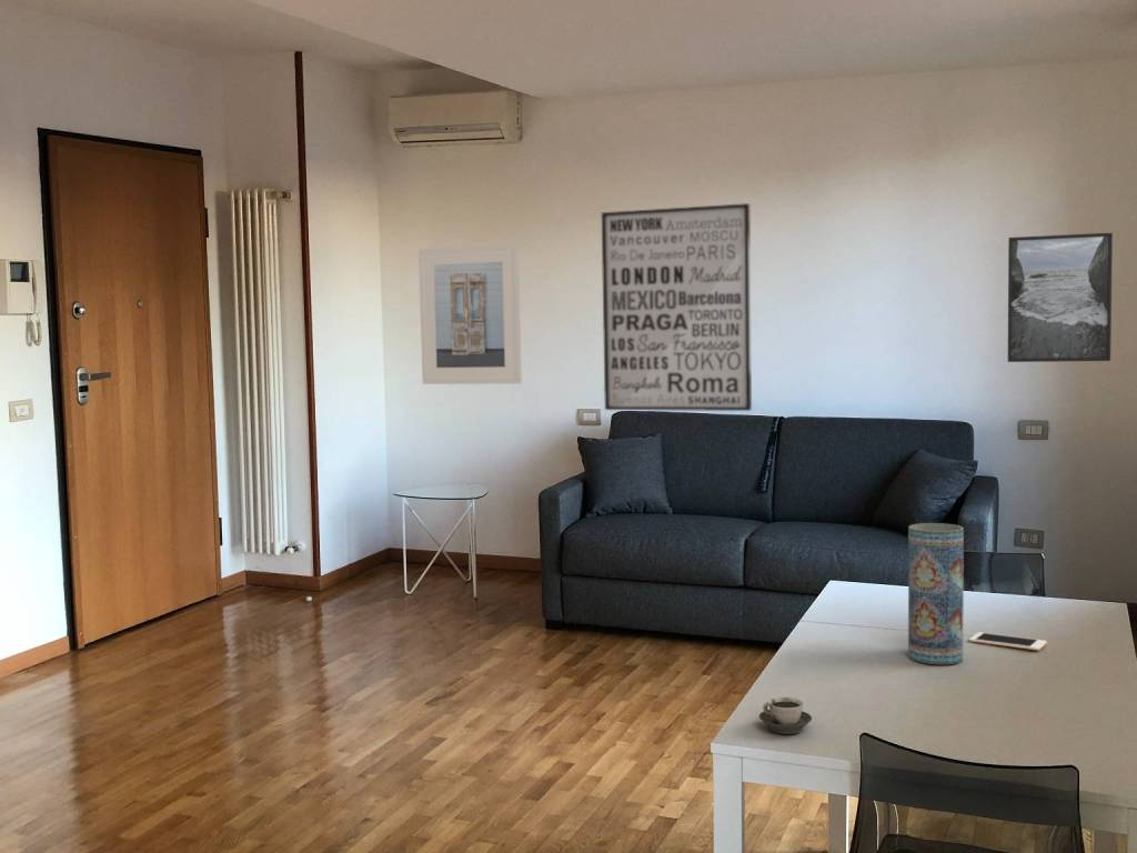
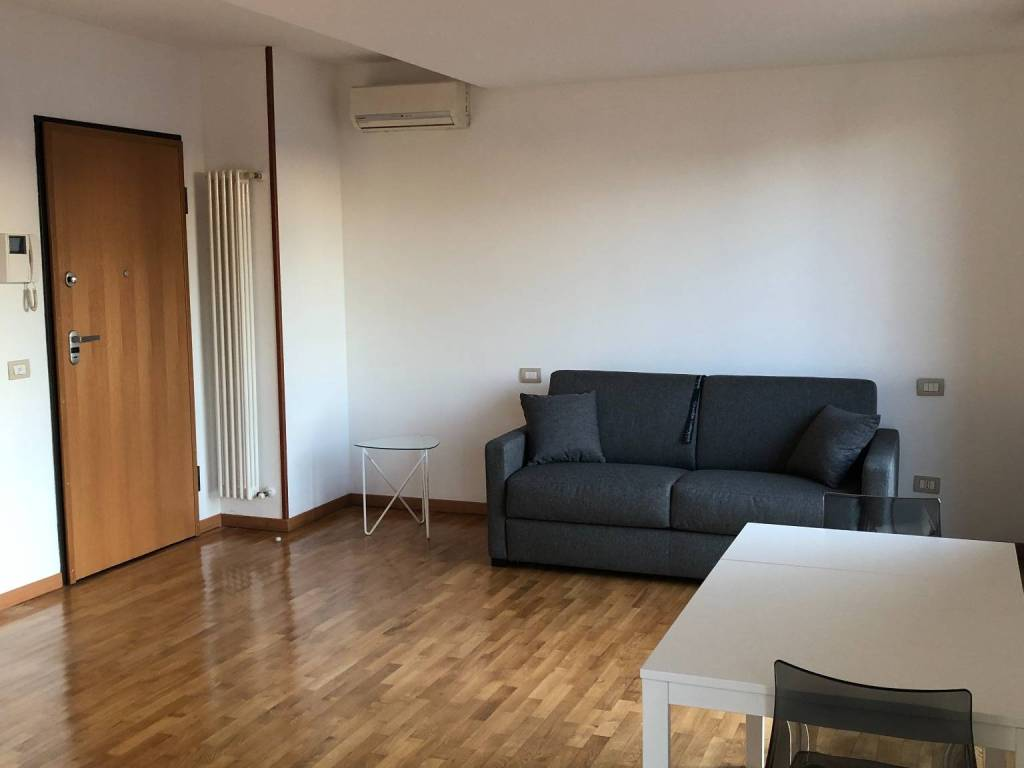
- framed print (469, 315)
- cup (785, 715)
- cell phone (1007, 641)
- vase (935, 592)
- wall art (675, 310)
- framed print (1058, 298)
